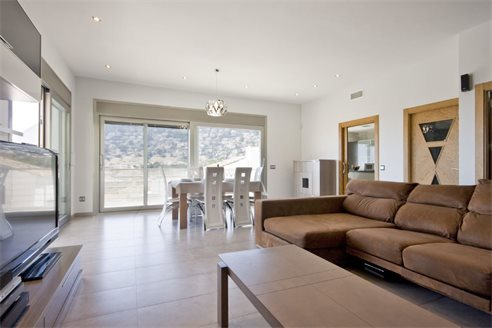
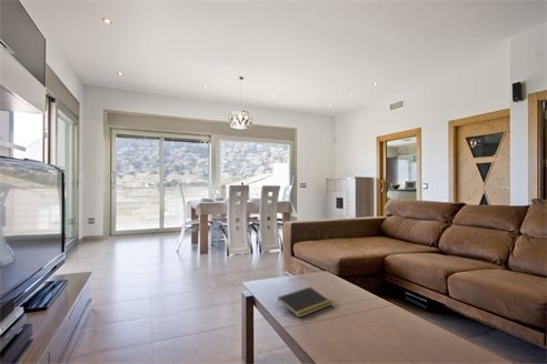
+ notepad (305, 301)
